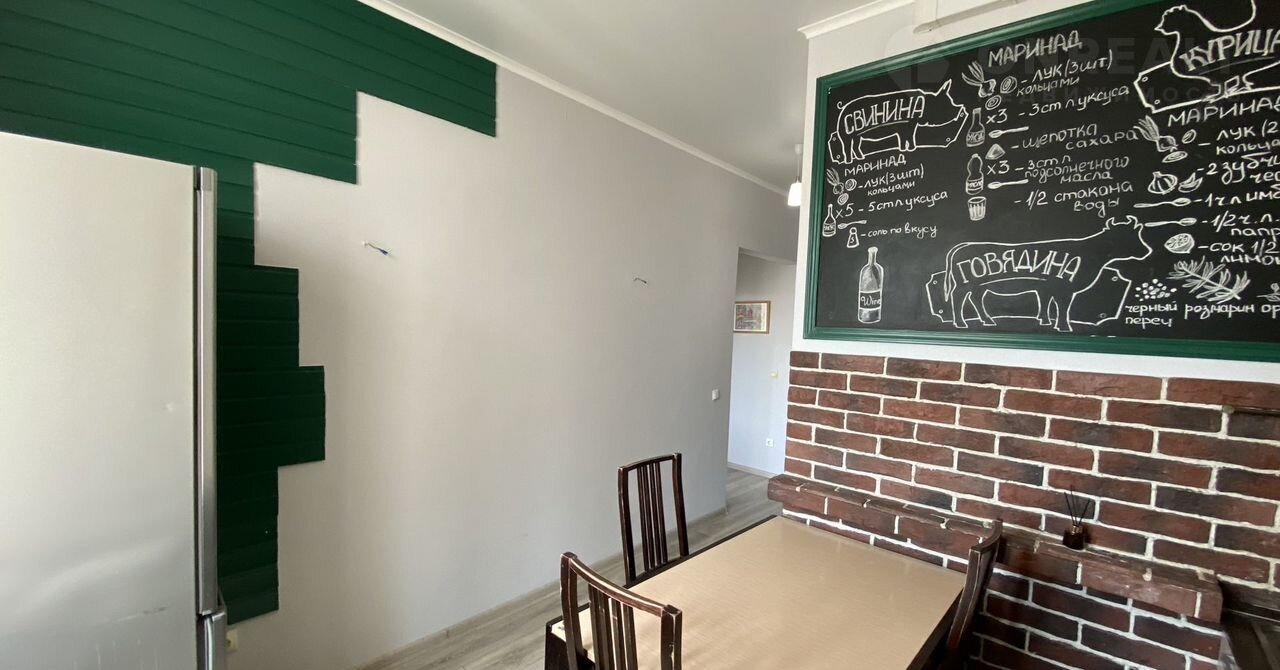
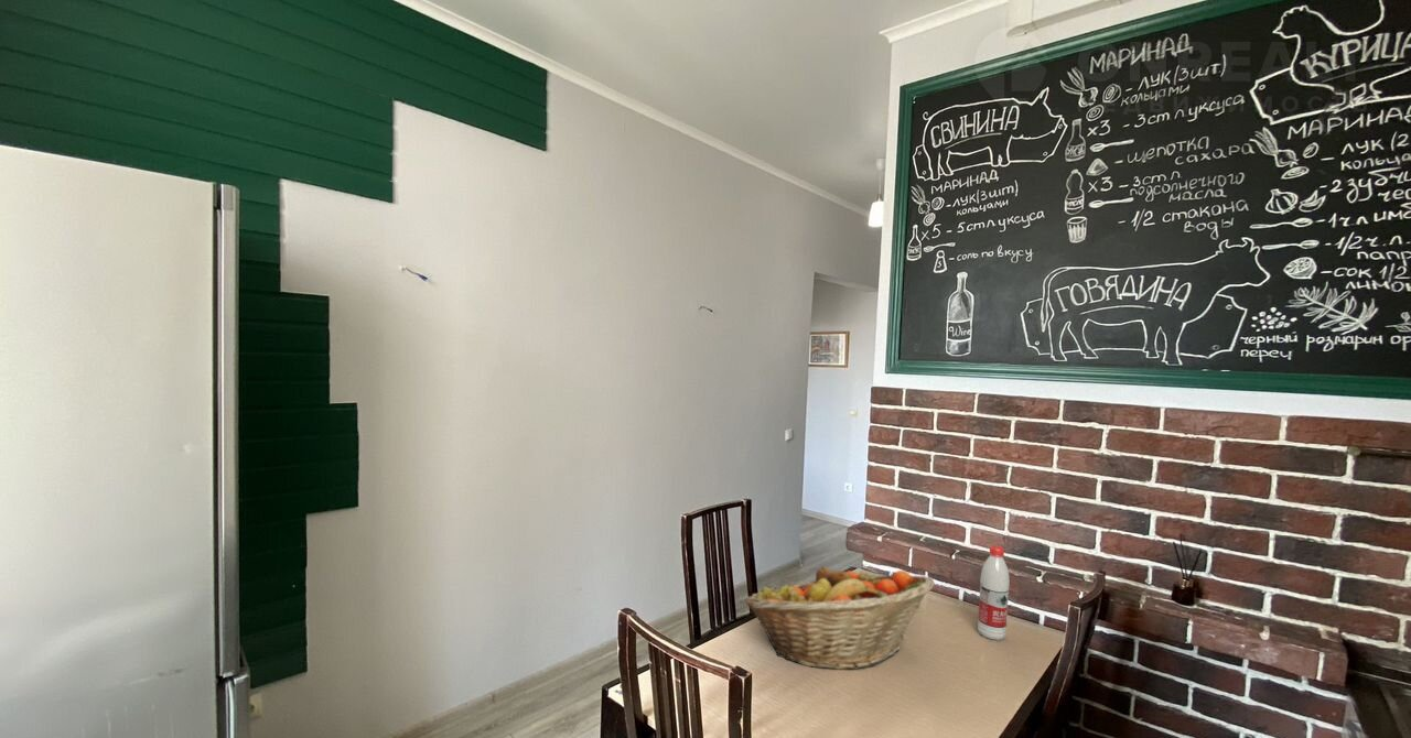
+ water bottle (993, 590)
+ fruit basket (839, 605)
